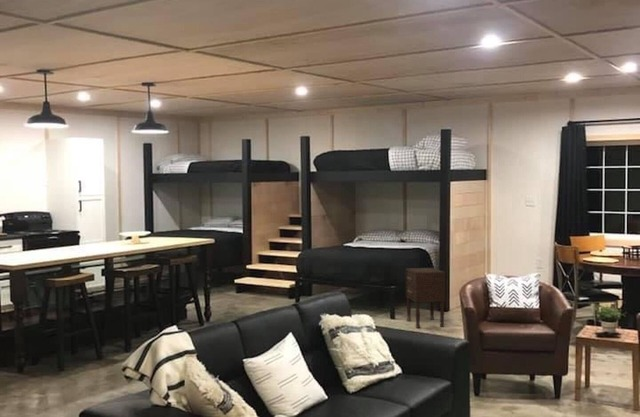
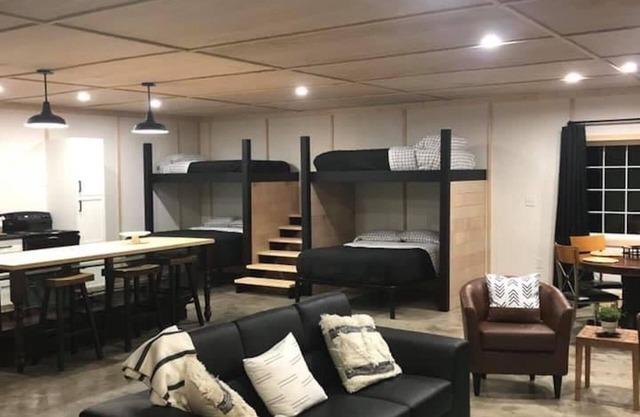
- nightstand (424, 296)
